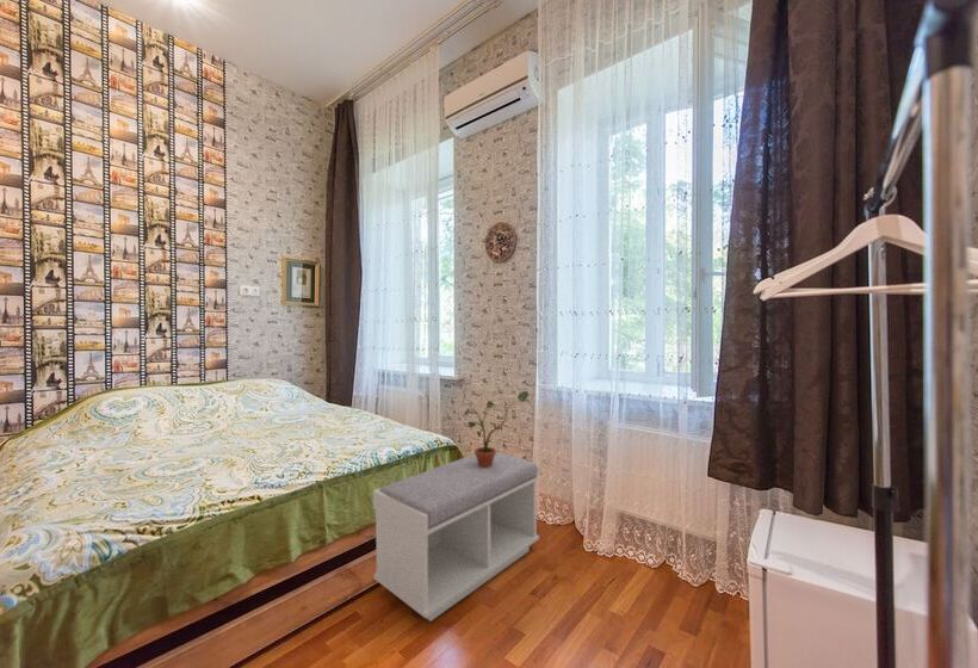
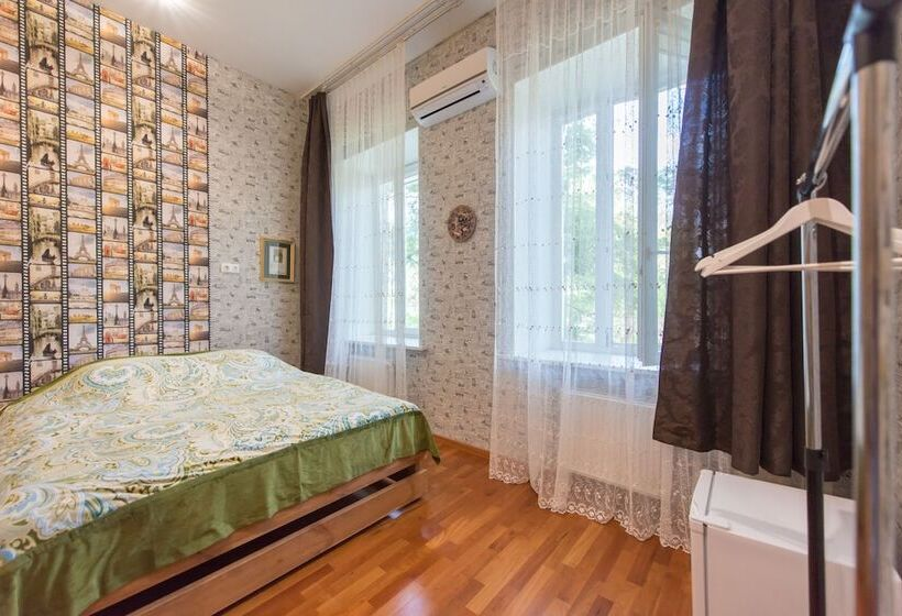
- potted plant (493, 429)
- bench (464, 519)
